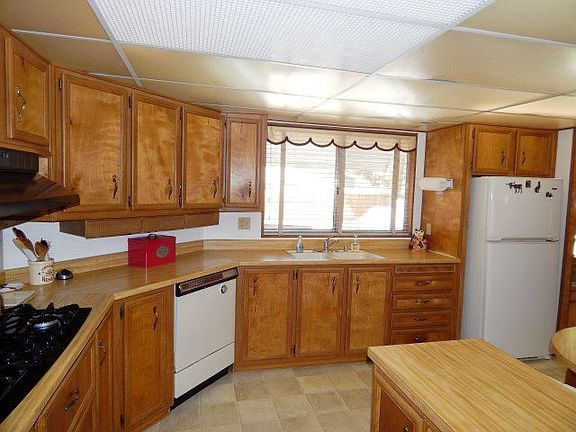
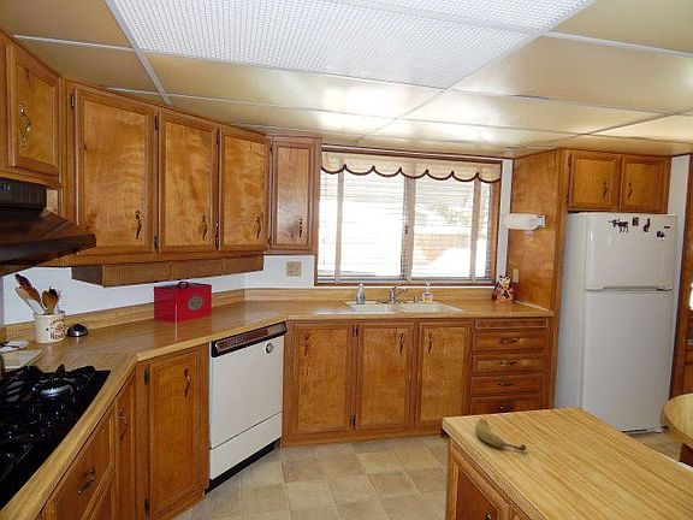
+ fruit (493, 433)
